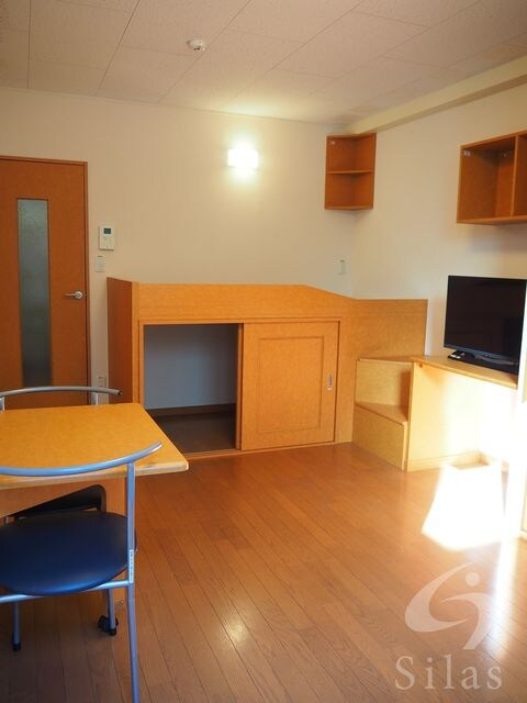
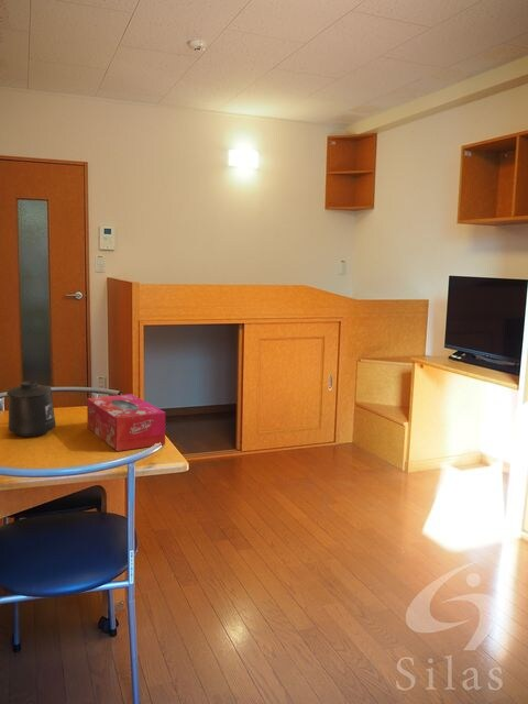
+ mug (31, 406)
+ tissue box (124, 420)
